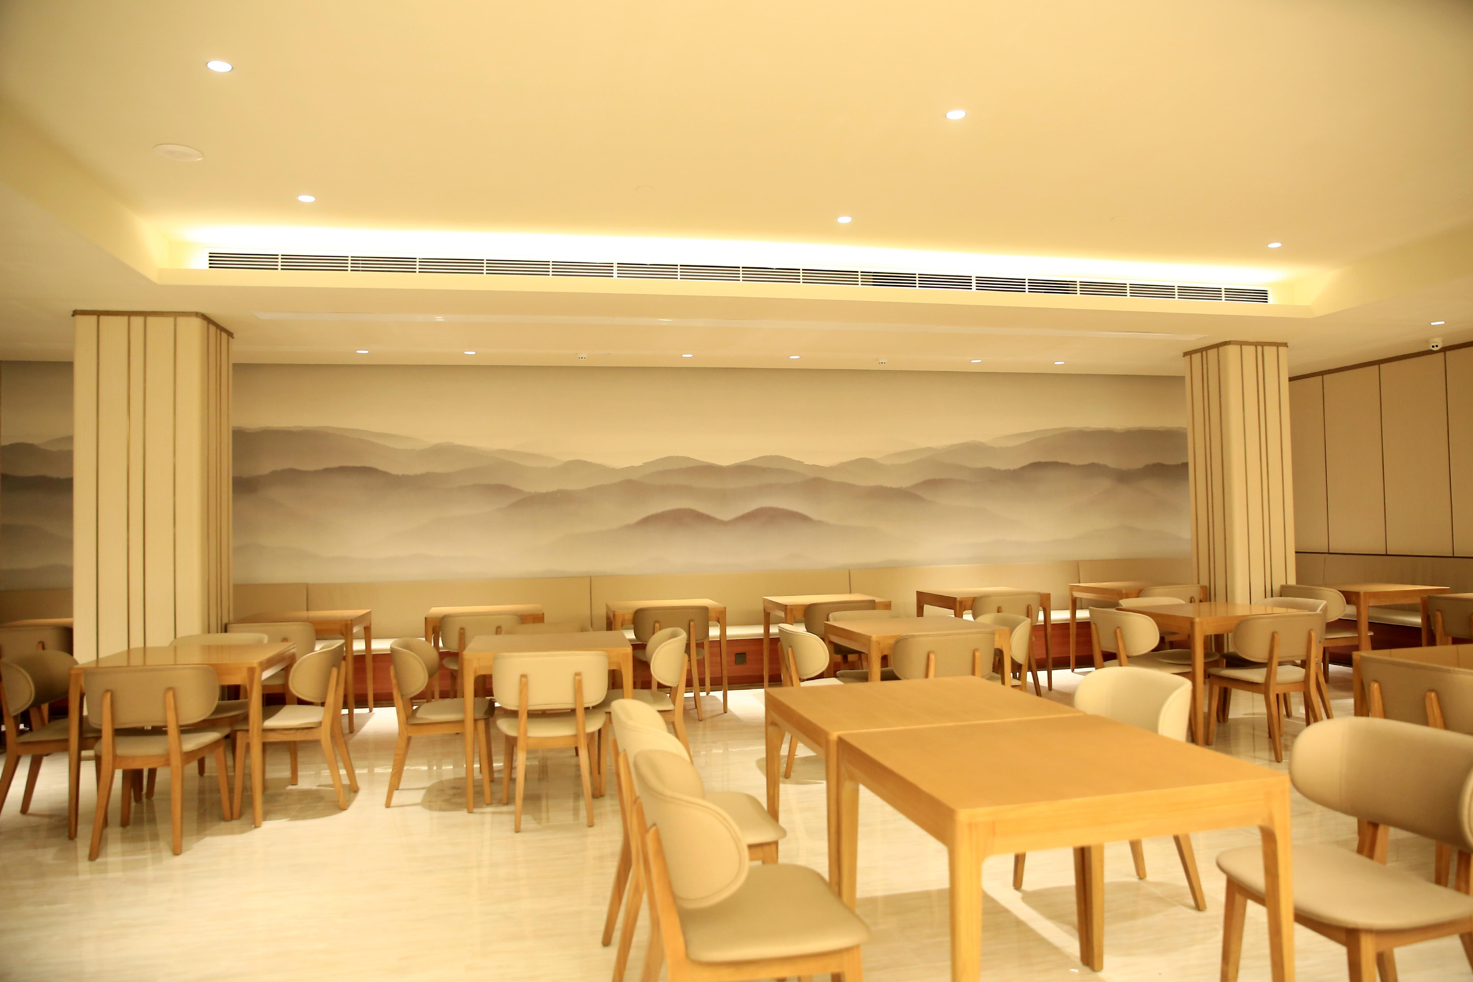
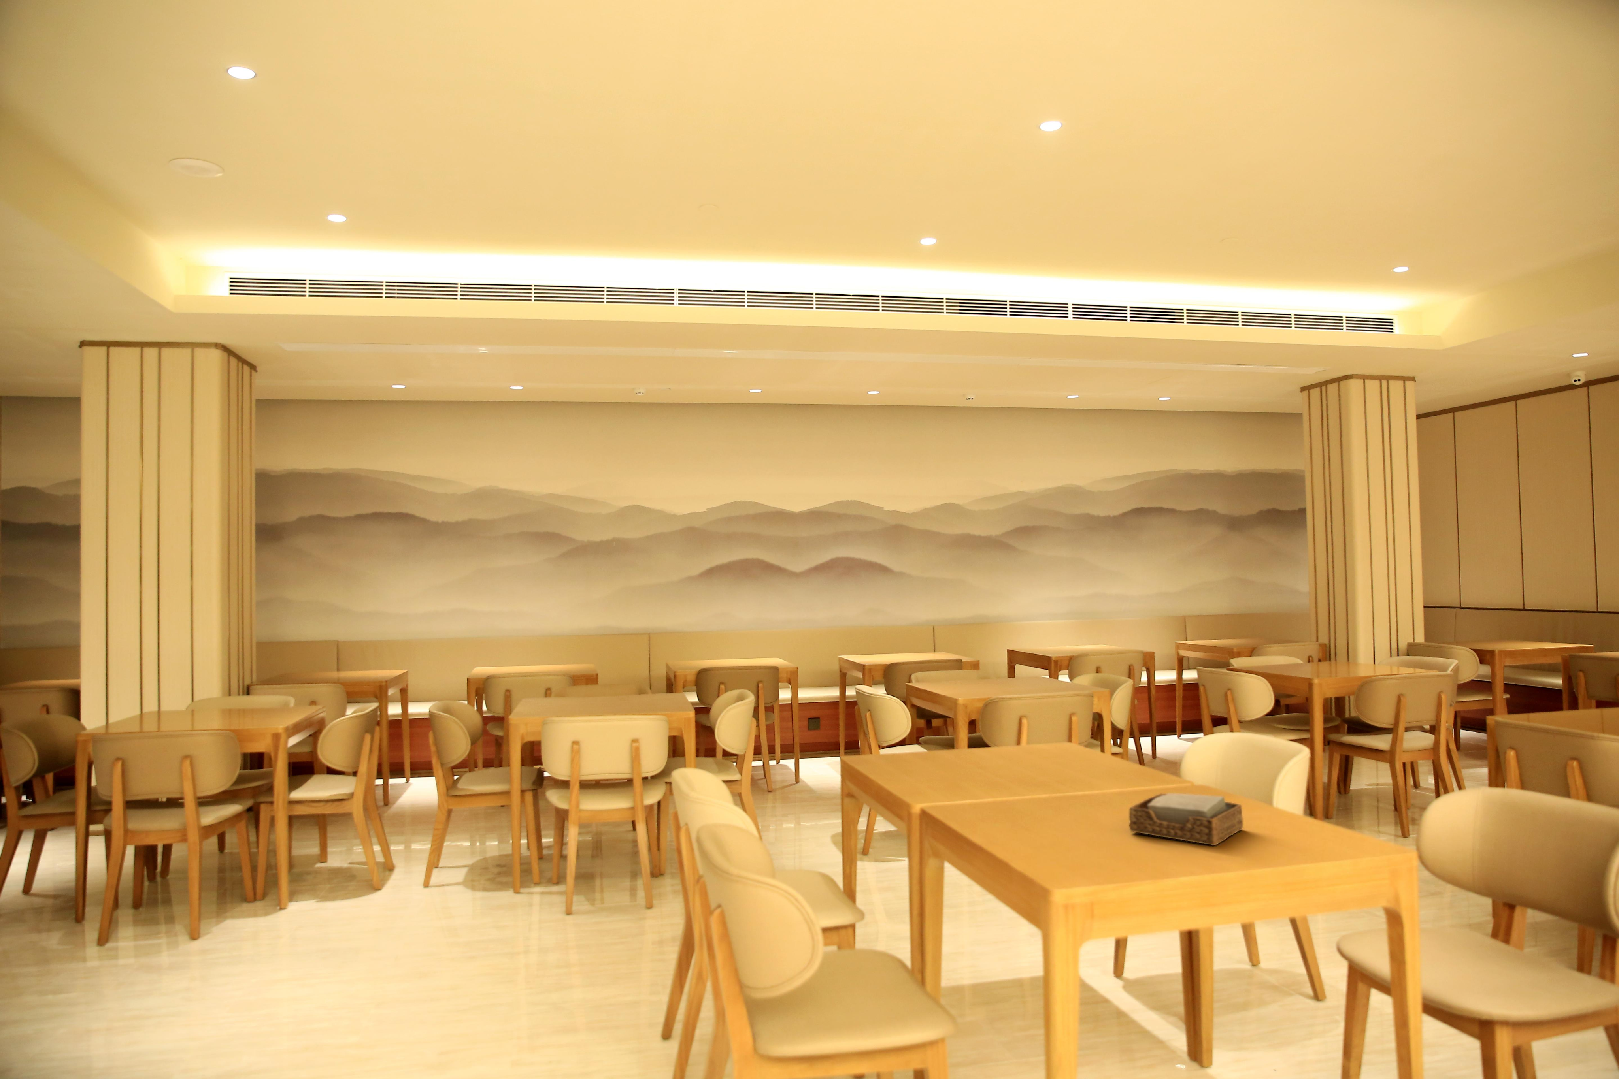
+ napkin holder (1187, 814)
